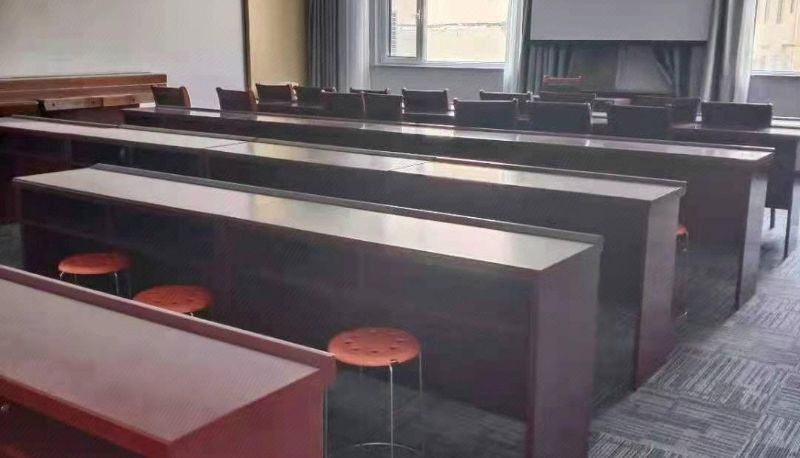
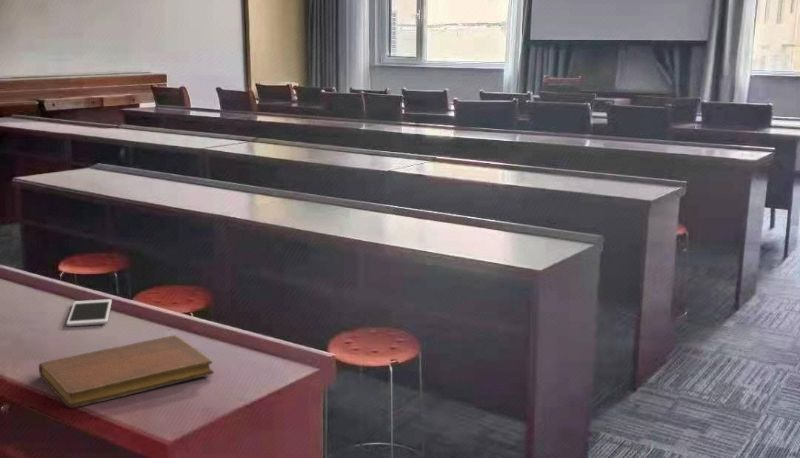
+ cell phone (90, 312)
+ notebook (126, 367)
